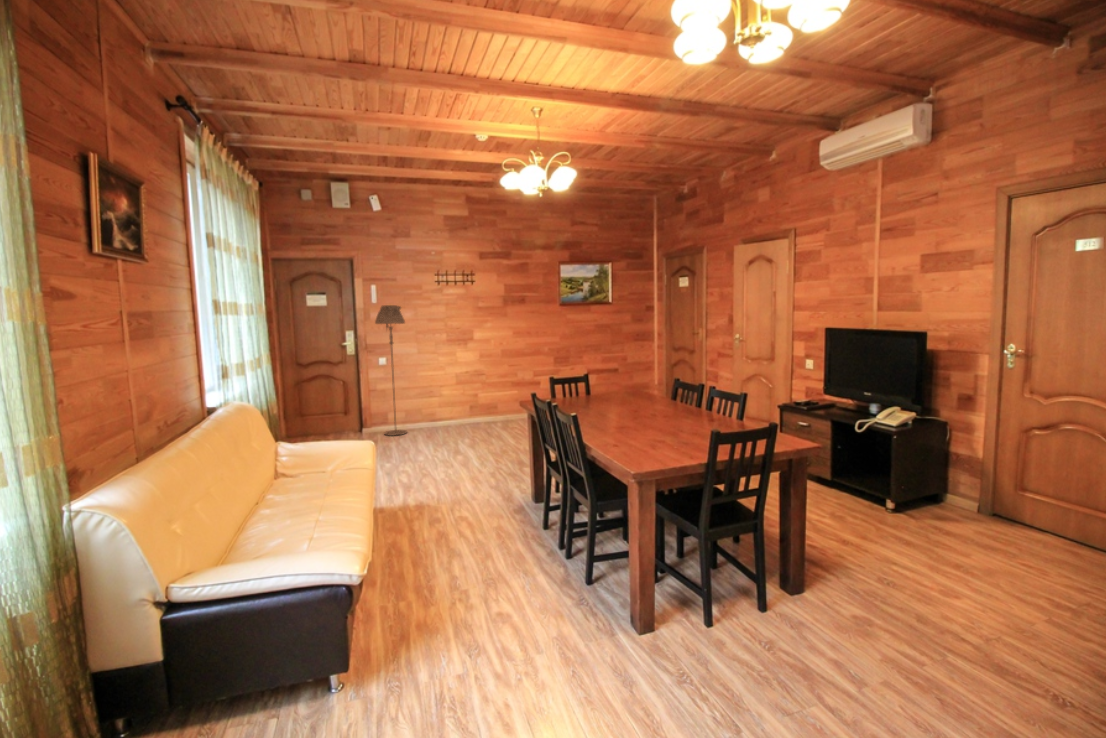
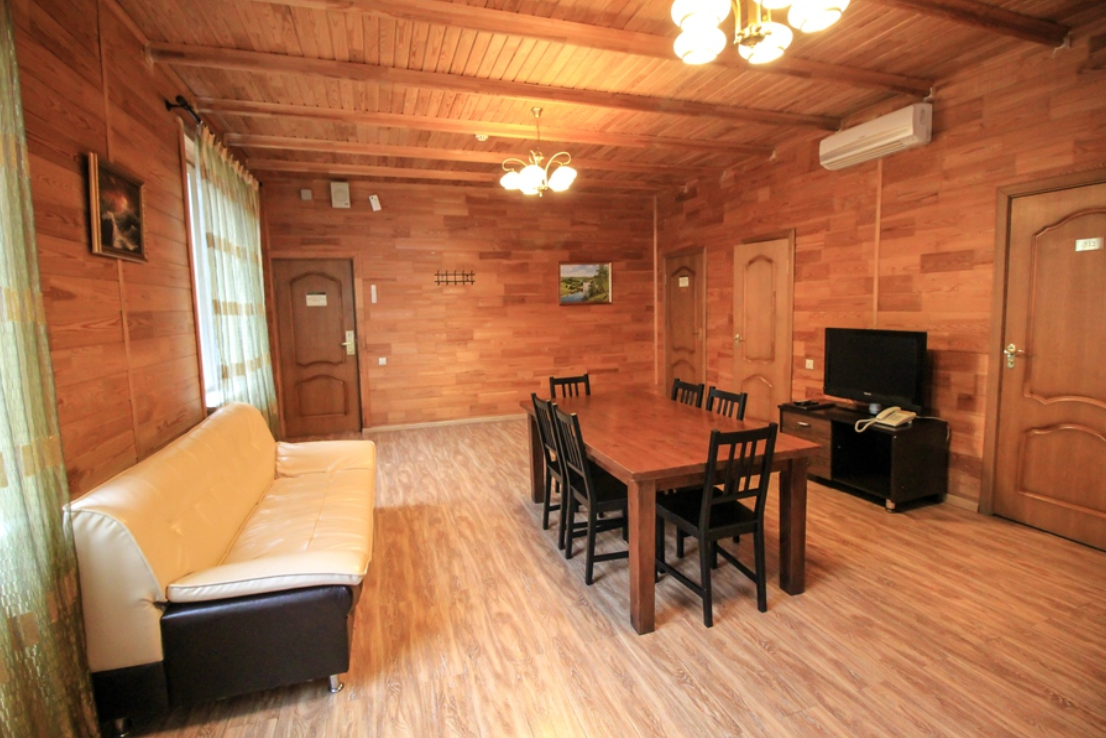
- floor lamp (392, 370)
